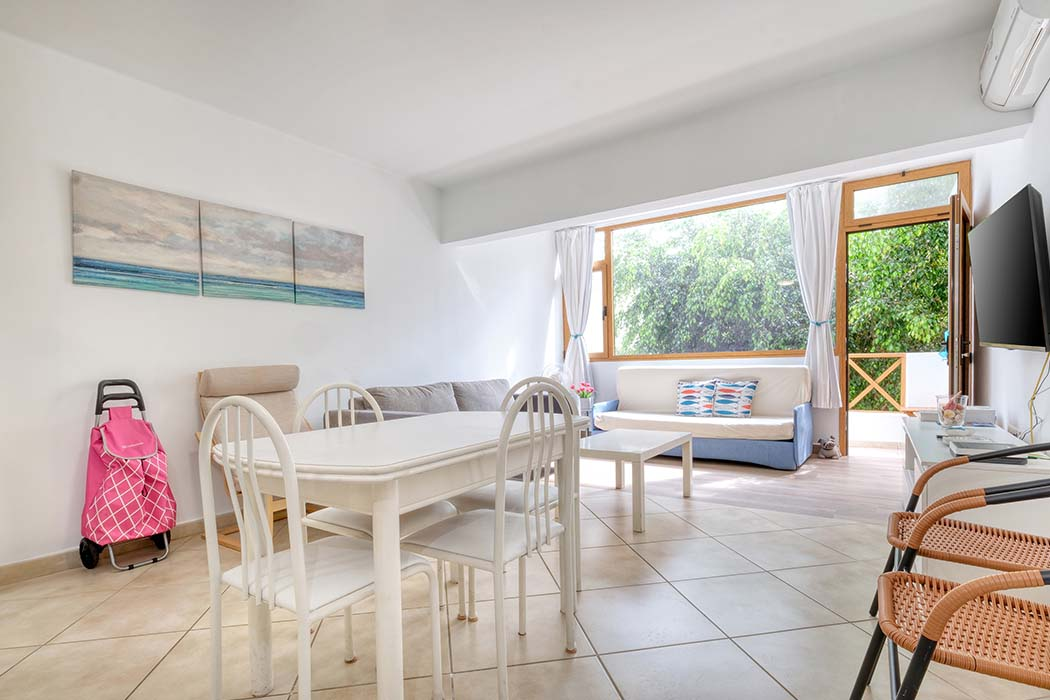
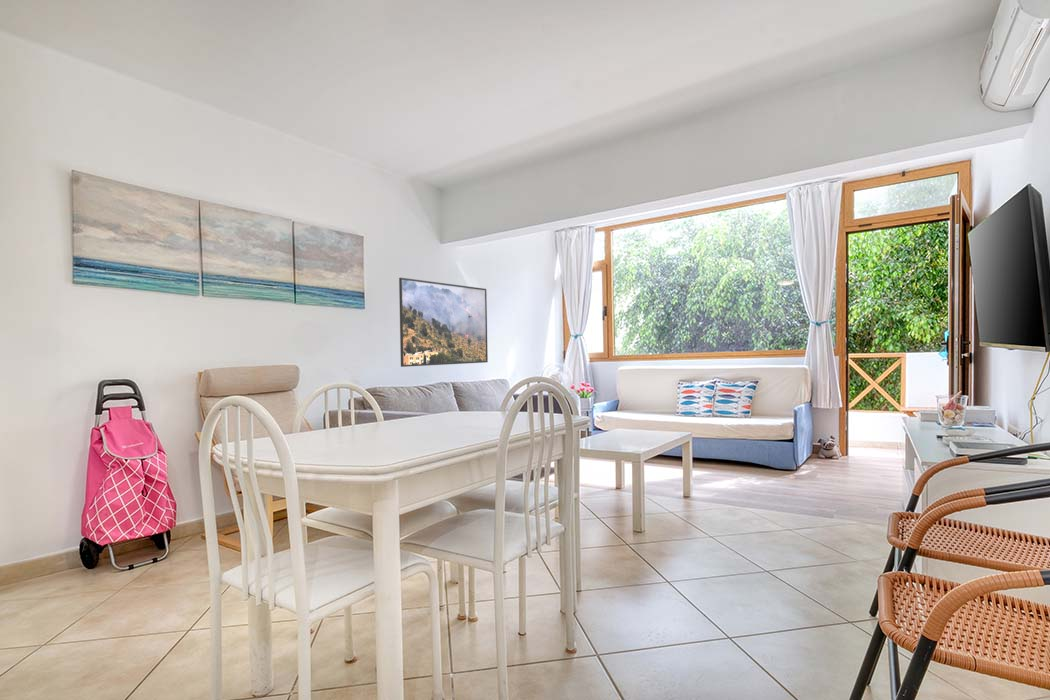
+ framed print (447, 324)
